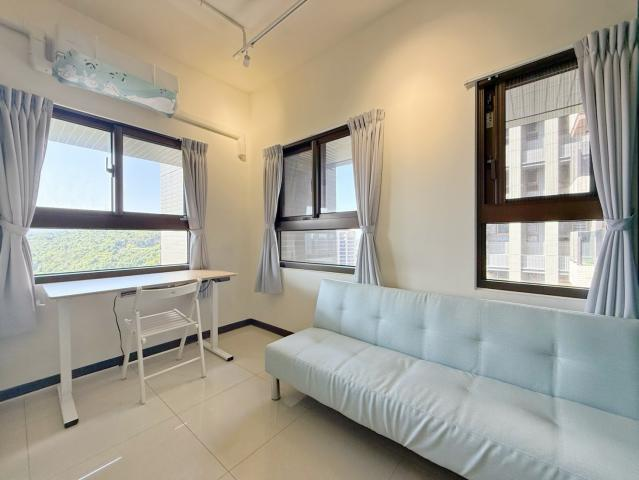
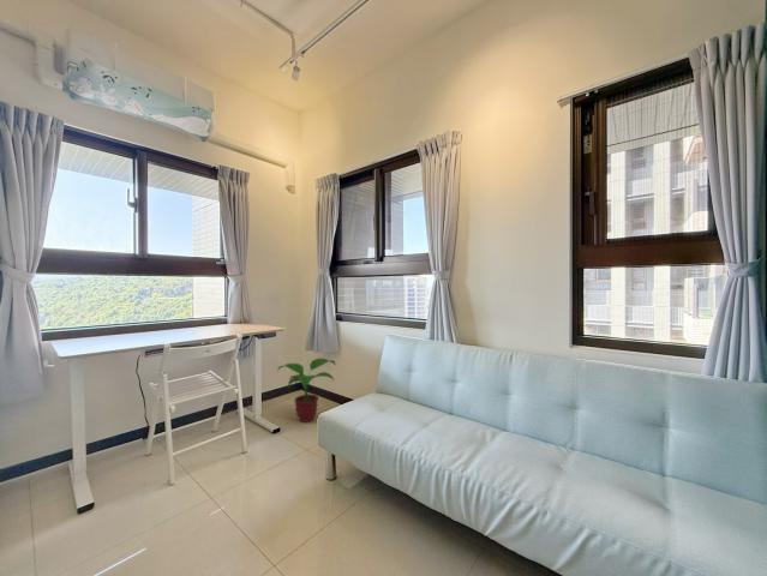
+ potted plant (307, 388)
